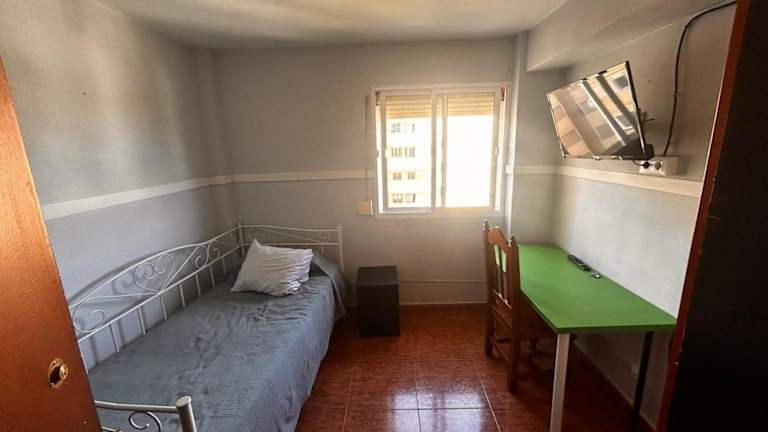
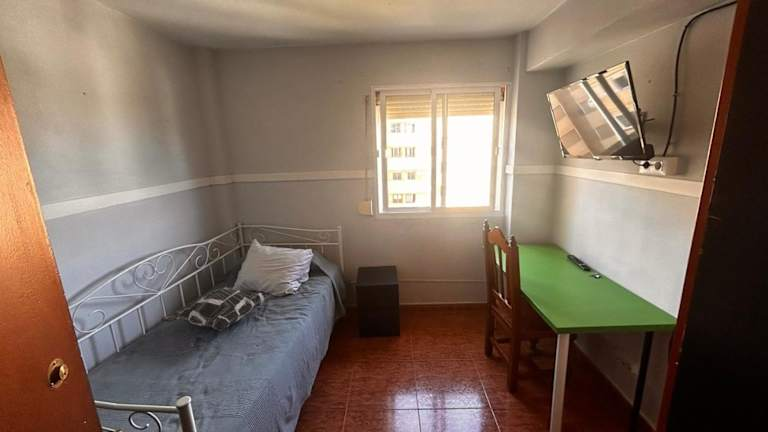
+ decorative pillow (220, 307)
